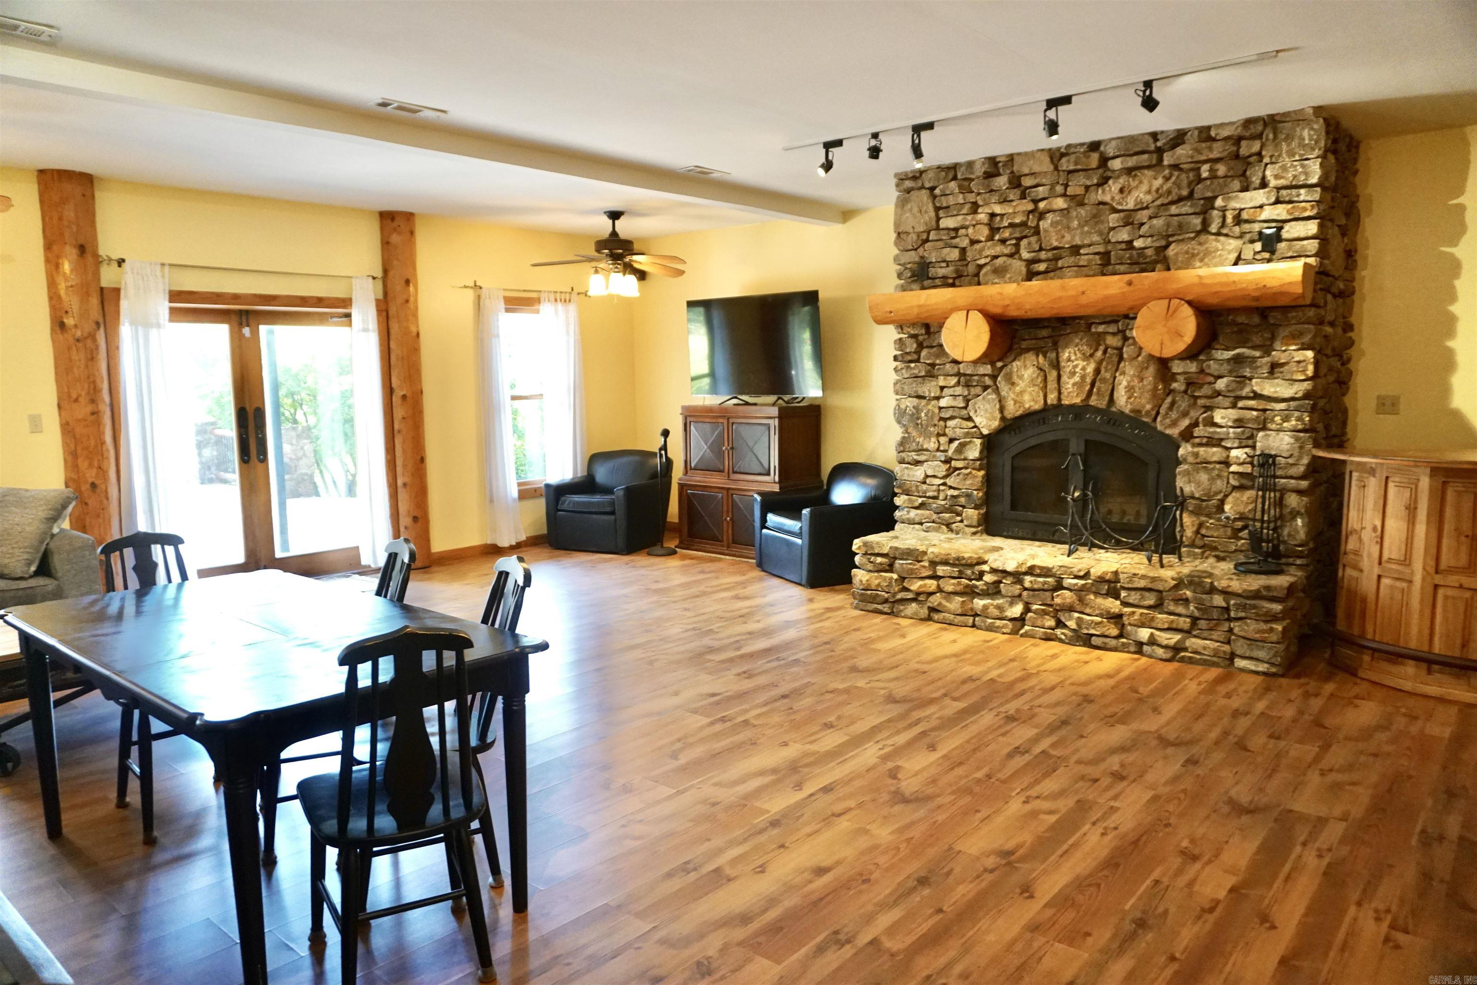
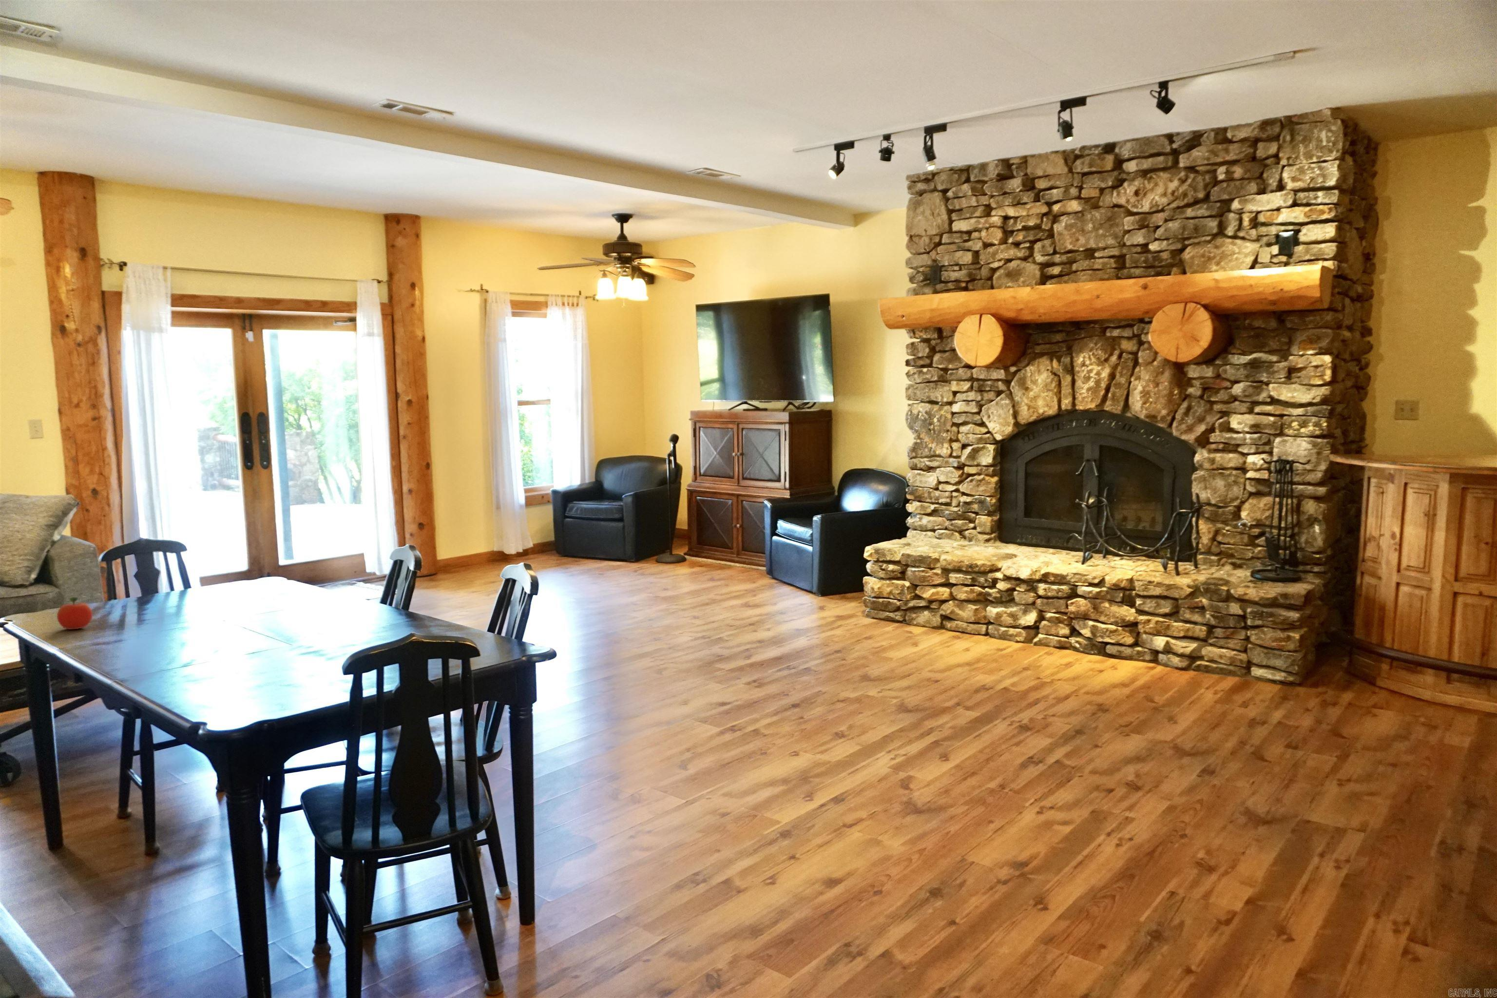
+ fruit (75, 613)
